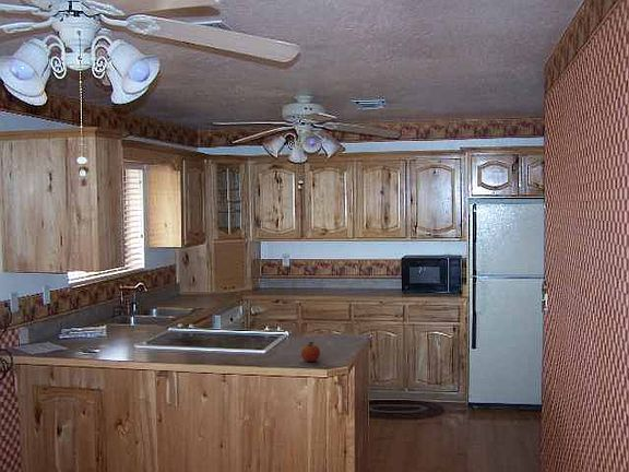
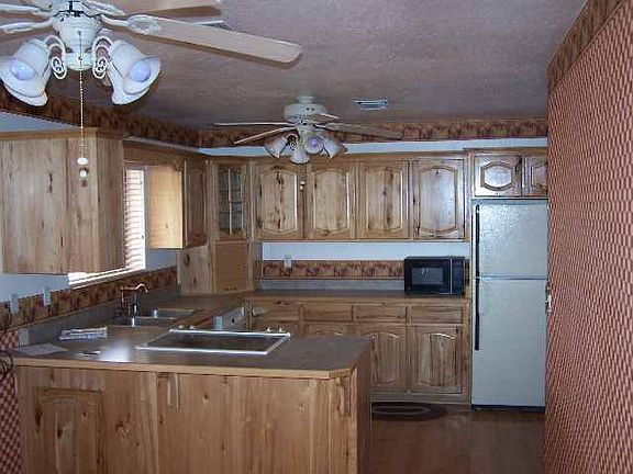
- fruit (310, 351)
